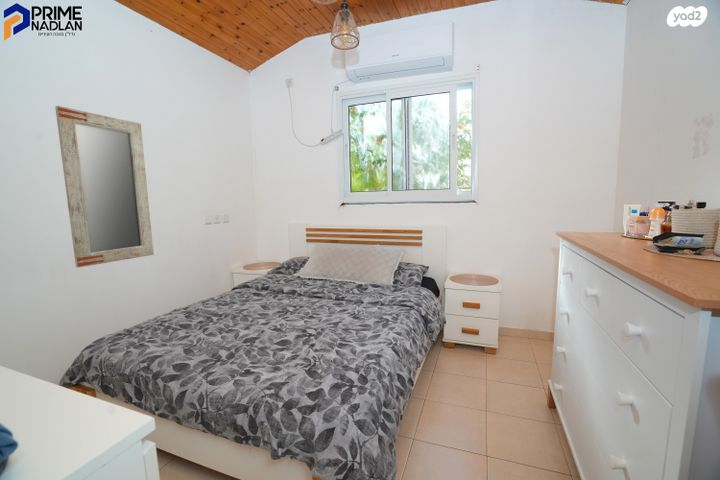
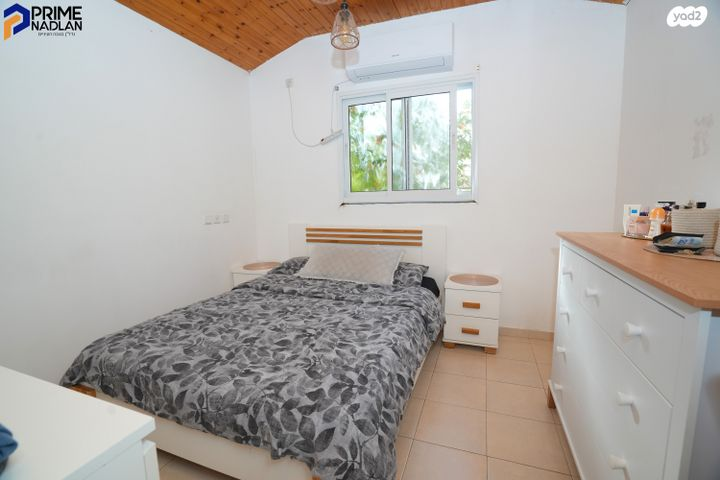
- home mirror (111, 190)
